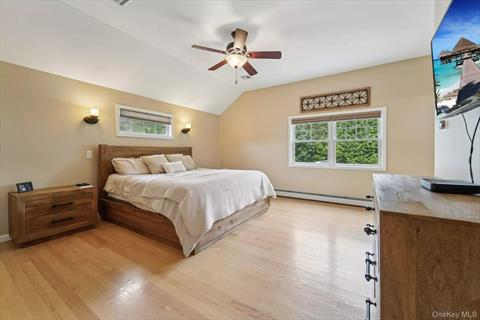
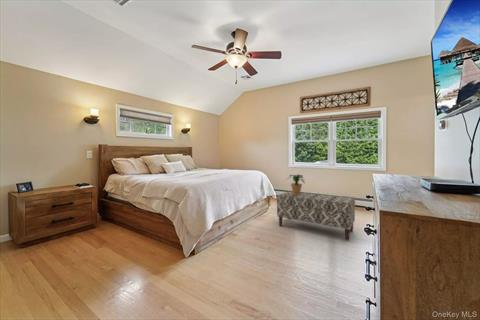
+ bench (314, 212)
+ potted plant (296, 184)
